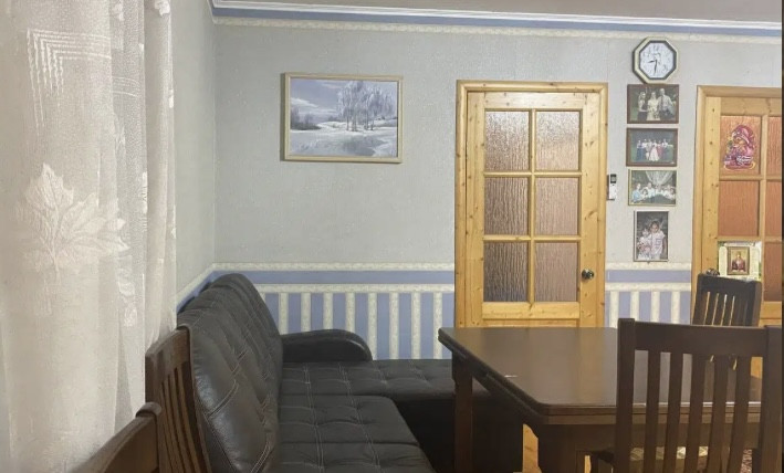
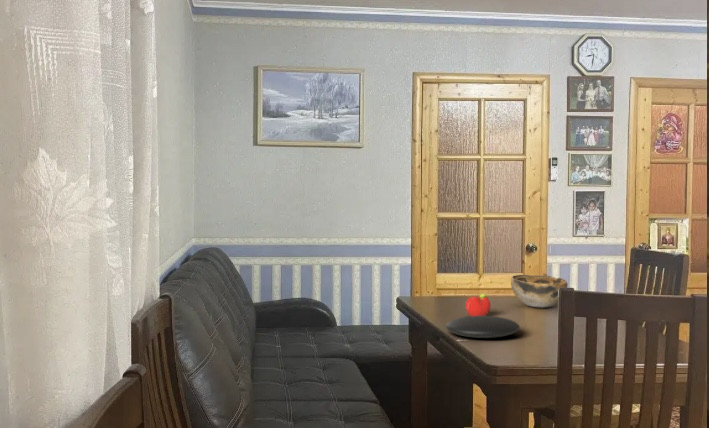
+ decorative bowl (538, 292)
+ fruit (477, 305)
+ plate (482, 326)
